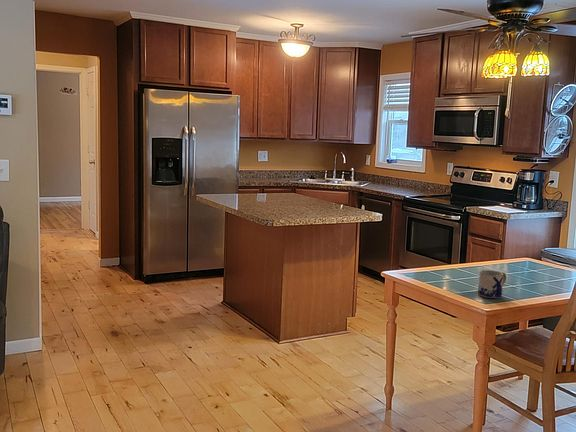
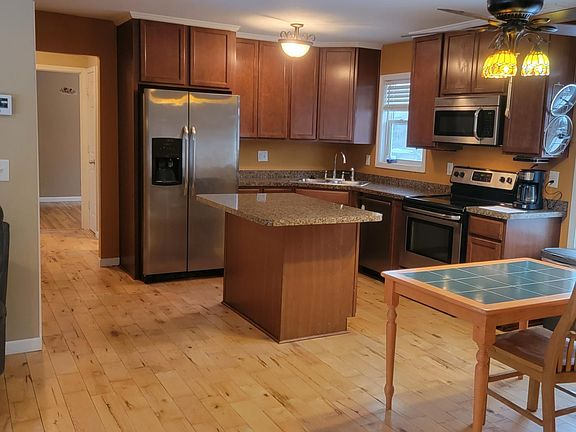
- mug (492, 283)
